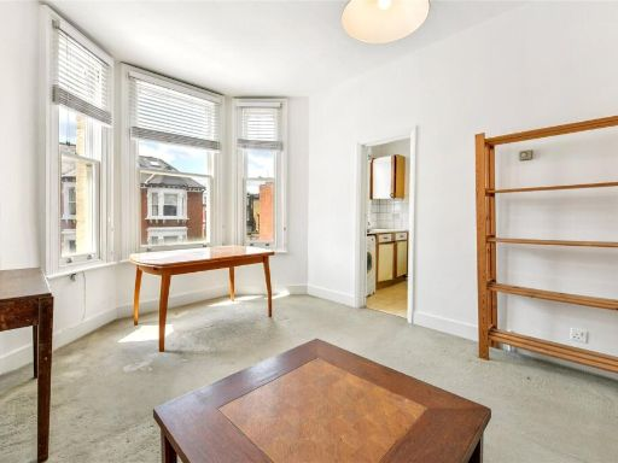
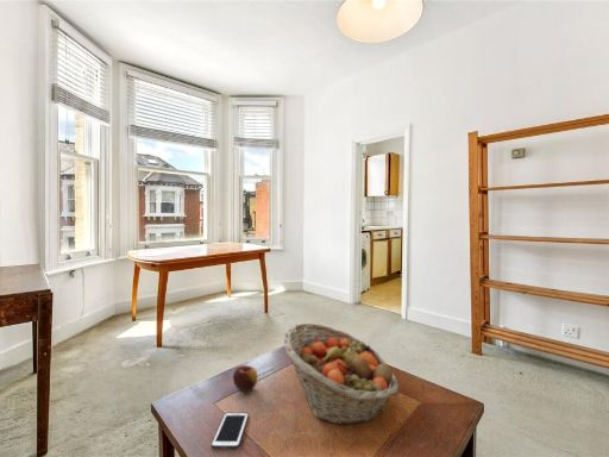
+ apple (245, 378)
+ cell phone (231, 428)
+ fruit basket (338, 364)
